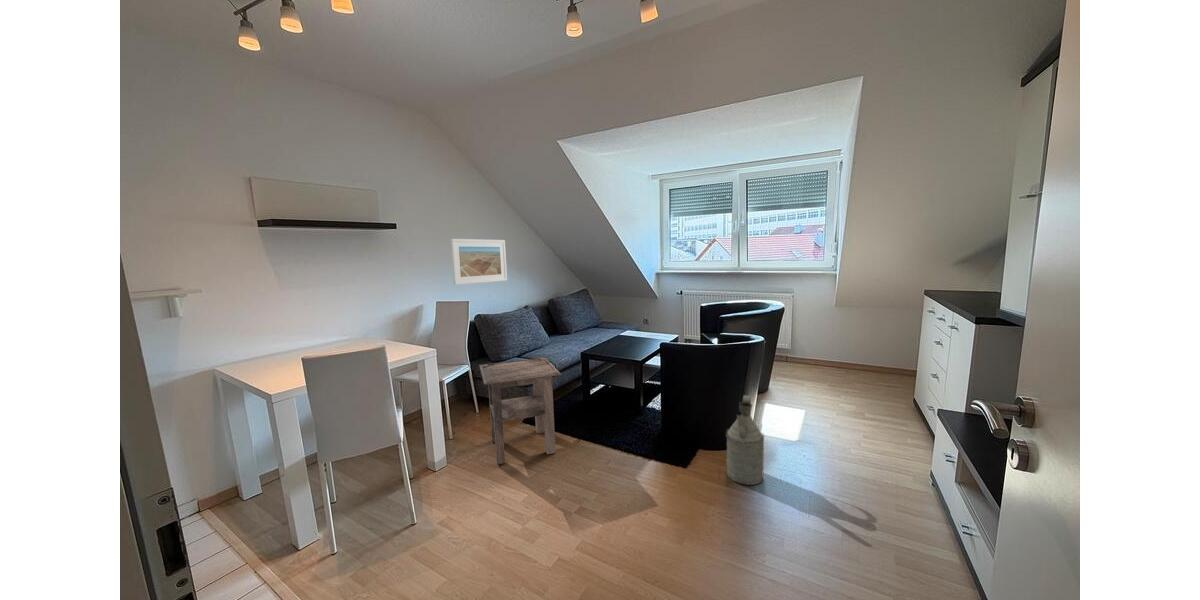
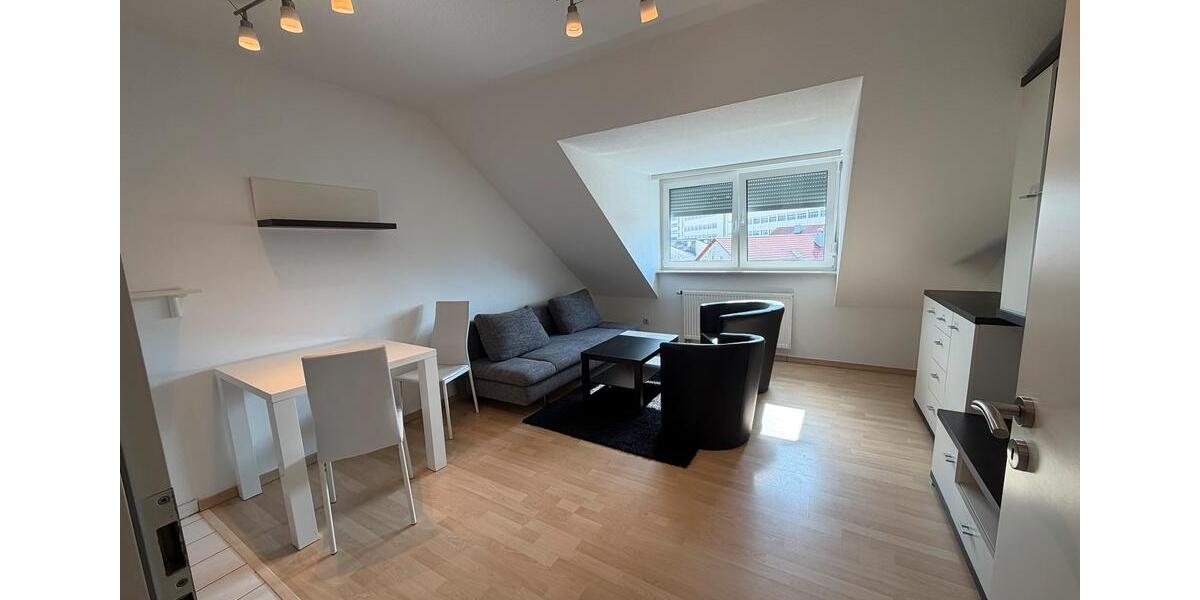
- watering can (744, 439)
- side table (520, 407)
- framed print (480, 261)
